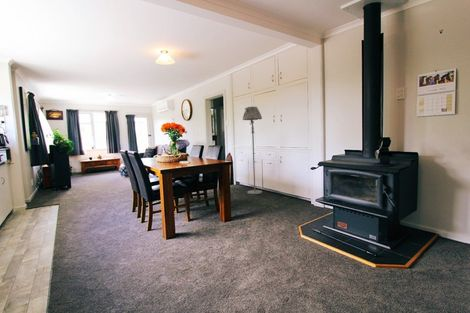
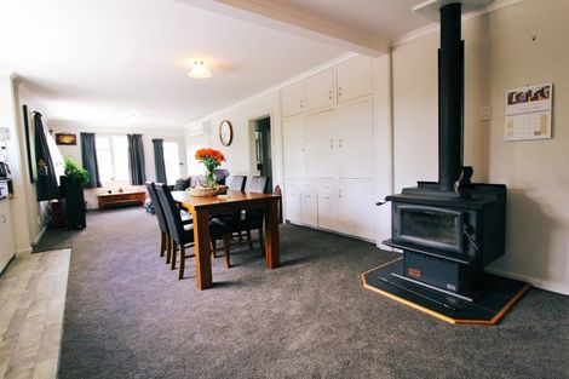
- floor lamp (253, 150)
